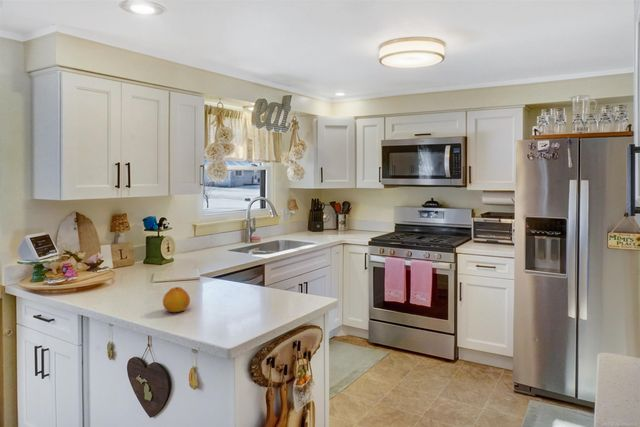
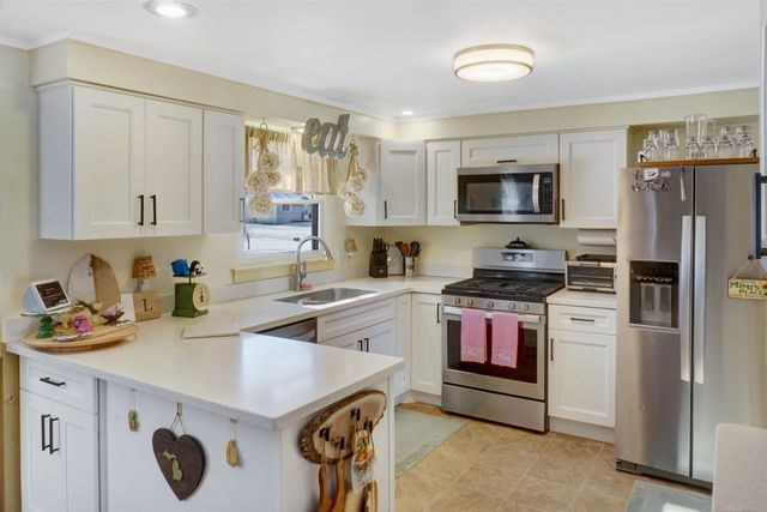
- fruit (176, 299)
